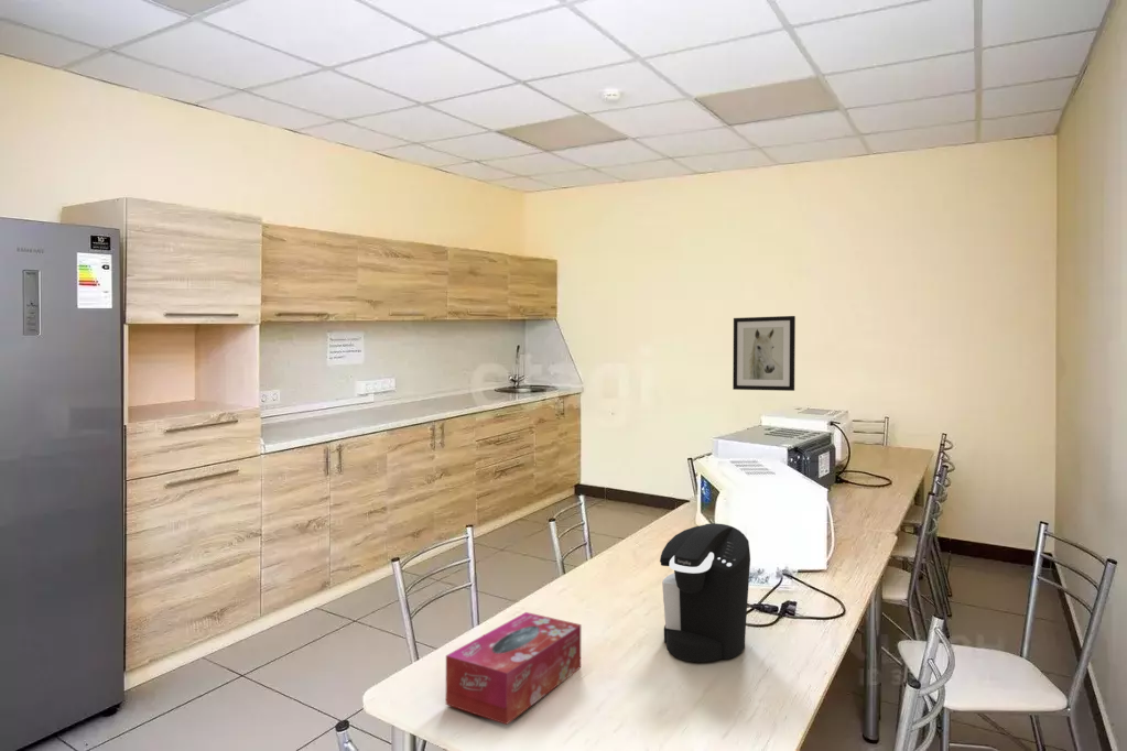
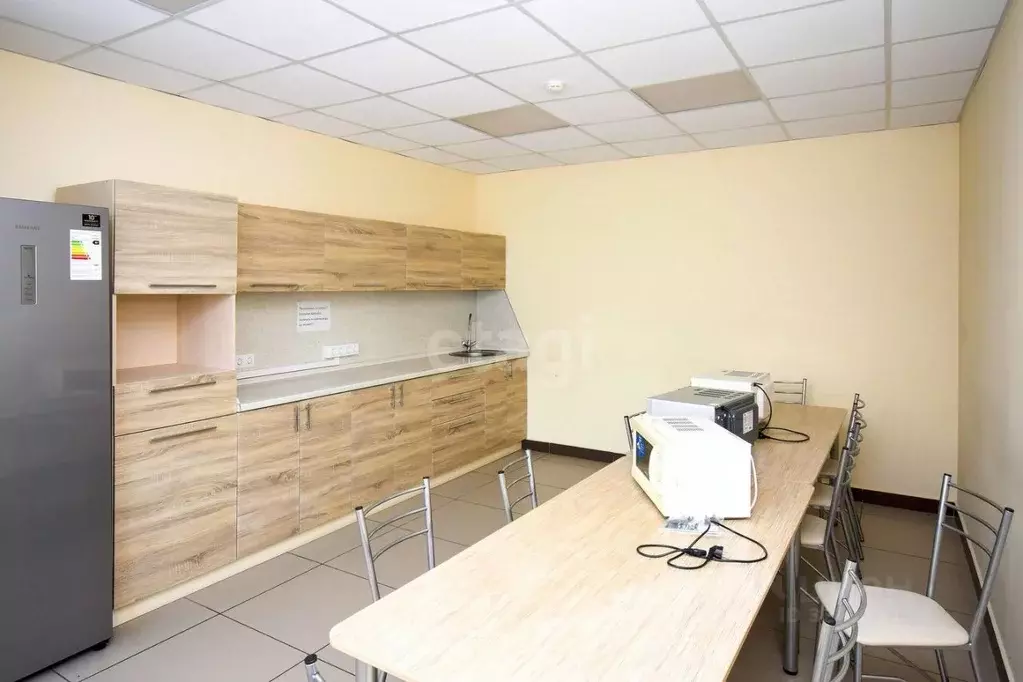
- tissue box (517, 662)
- wall art (763, 353)
- coffee maker (702, 587)
